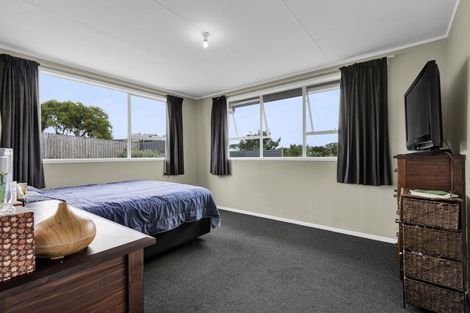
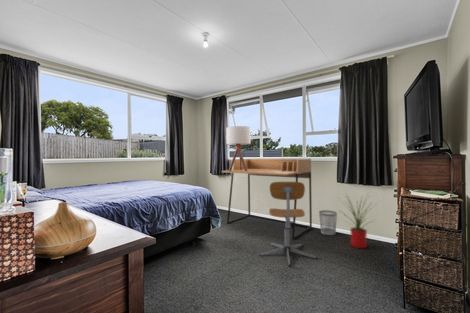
+ wastebasket (328, 222)
+ desk (249, 193)
+ house plant (358, 219)
+ office chair (286, 217)
+ lamp (238, 149)
